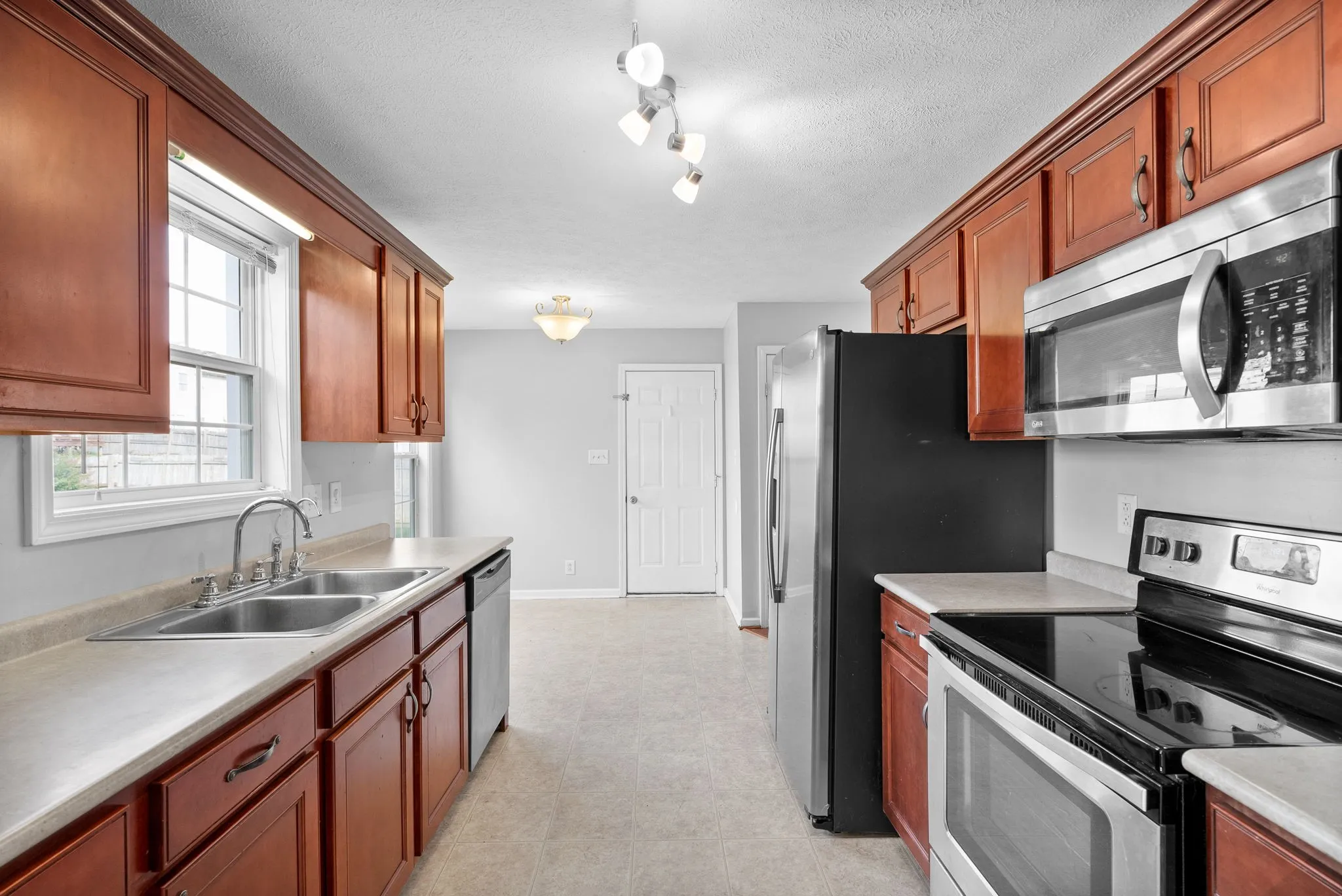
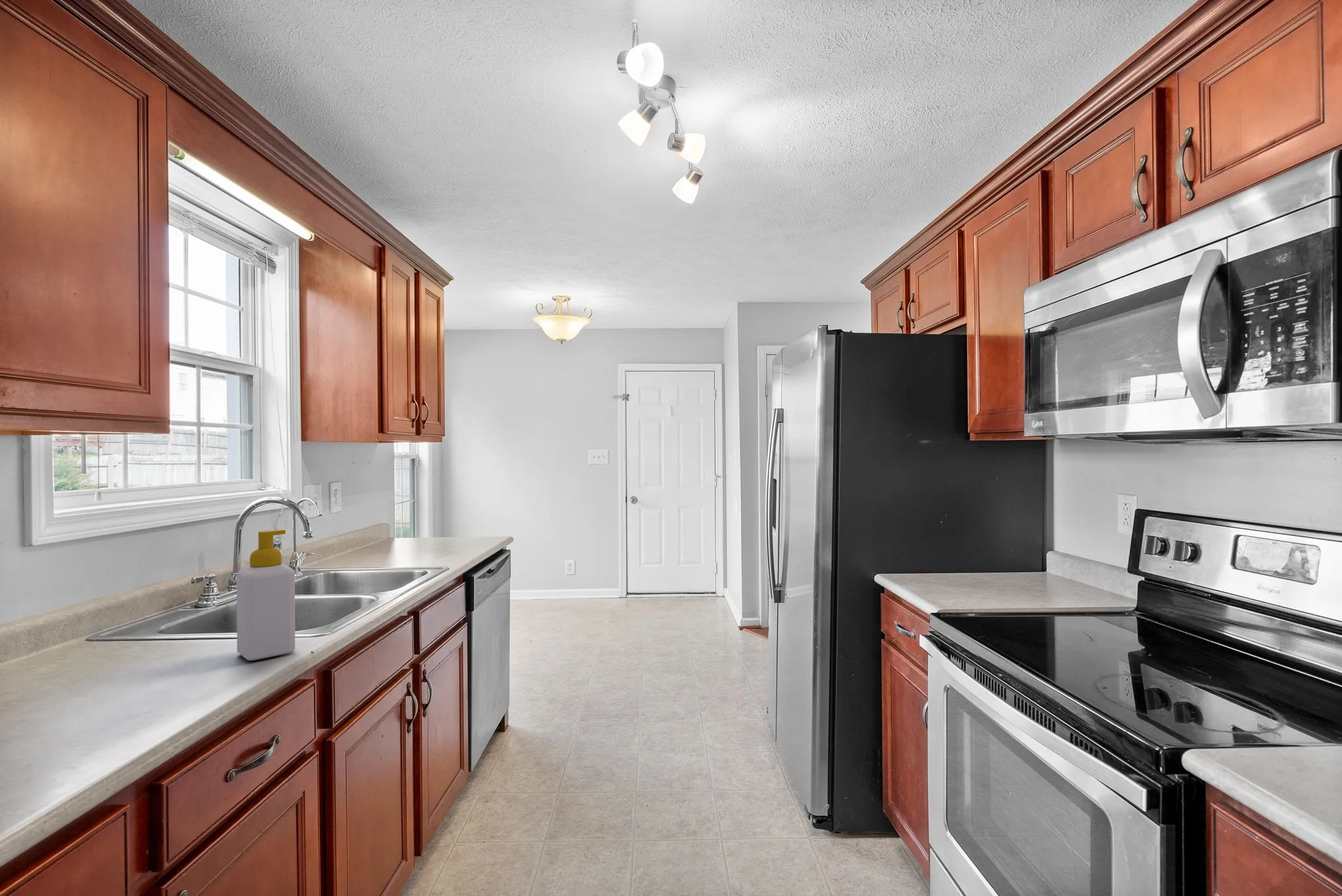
+ soap bottle (266, 592)
